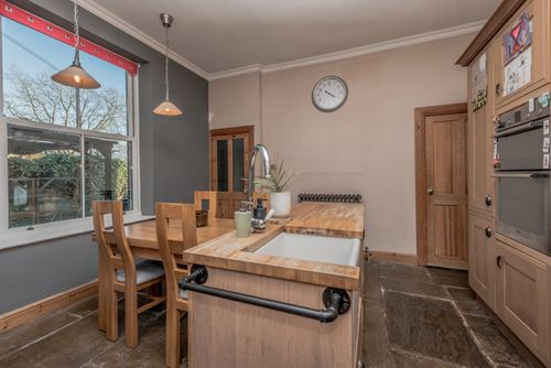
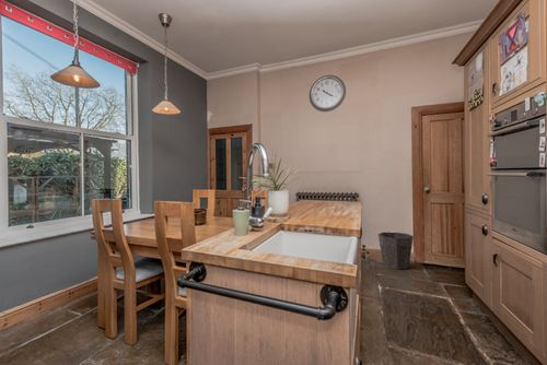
+ waste bin (395, 249)
